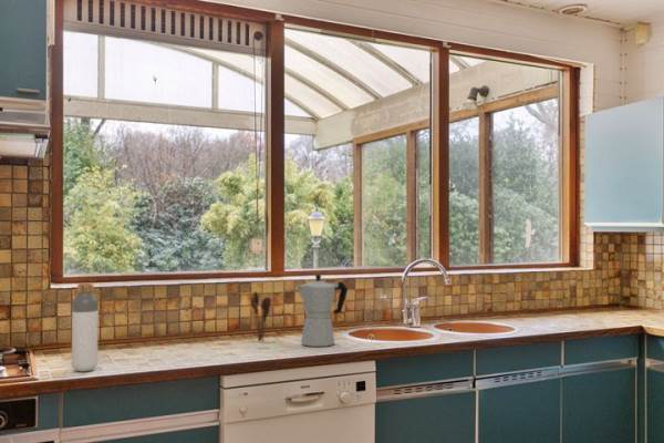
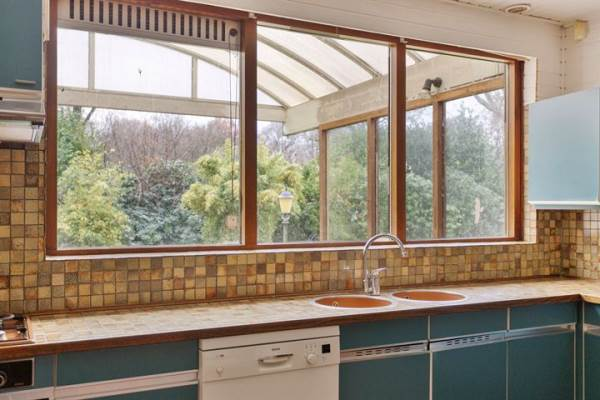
- moka pot (321, 308)
- bottle (84, 326)
- utensil holder (262, 316)
